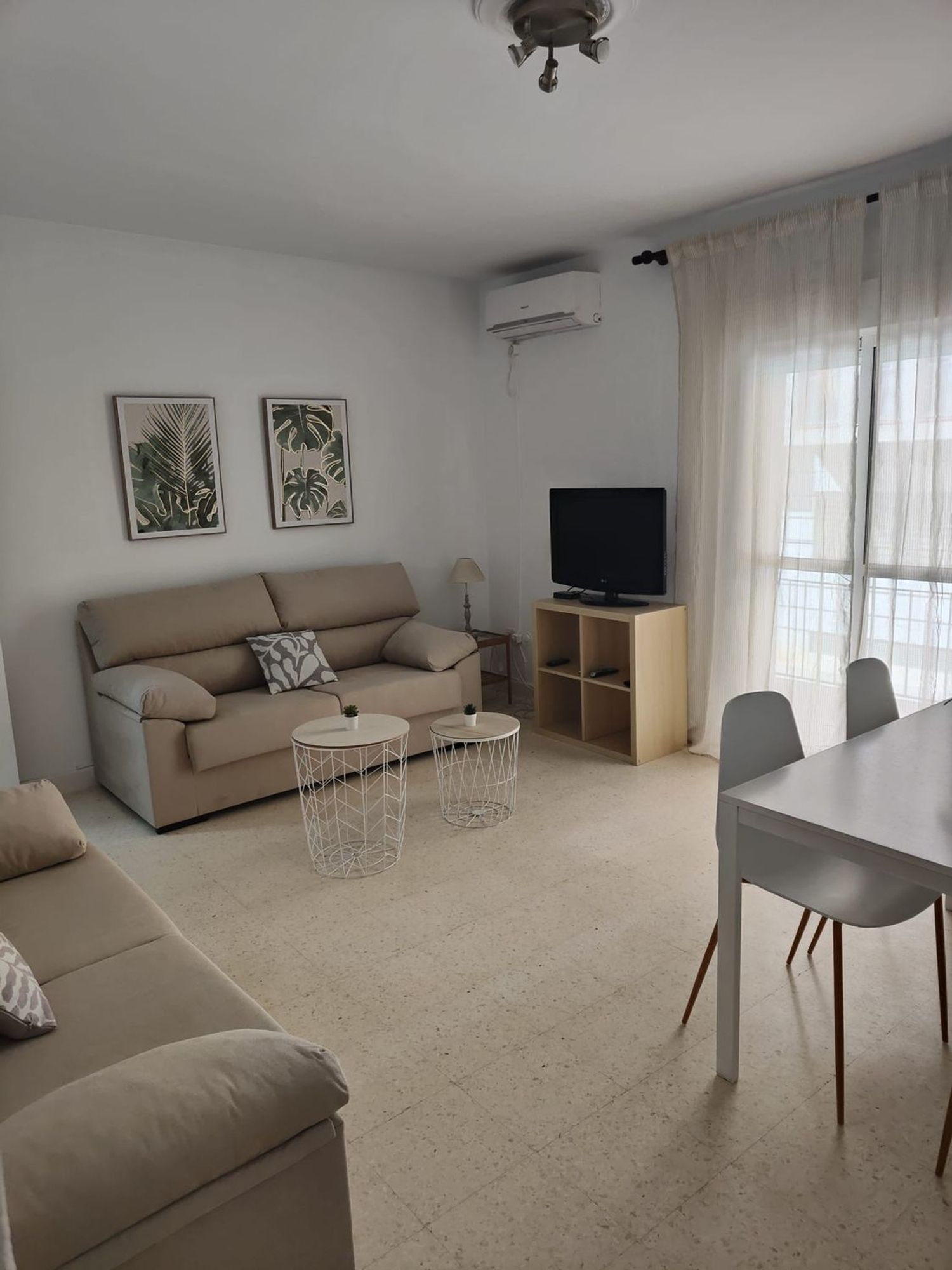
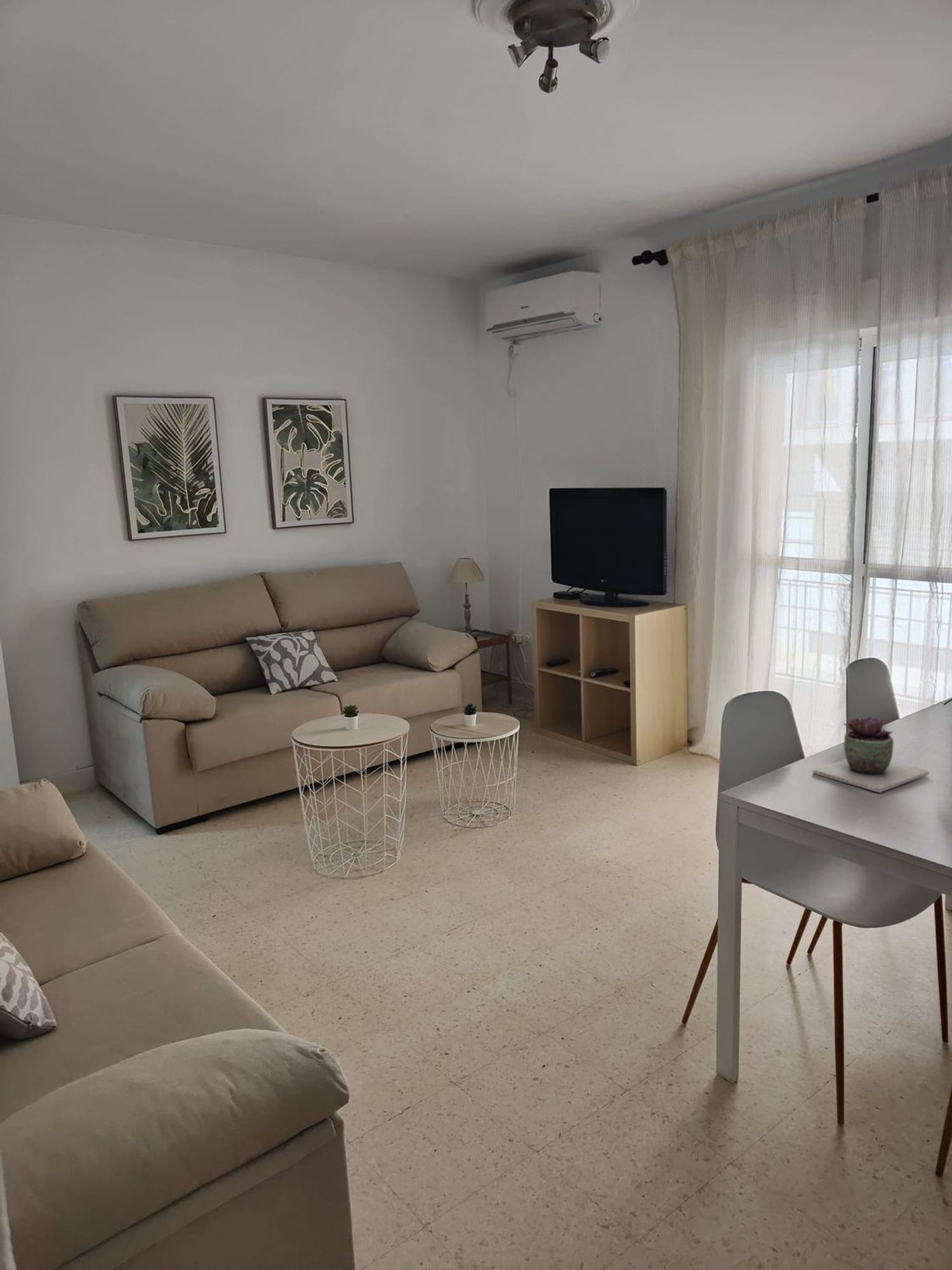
+ succulent plant (871, 745)
